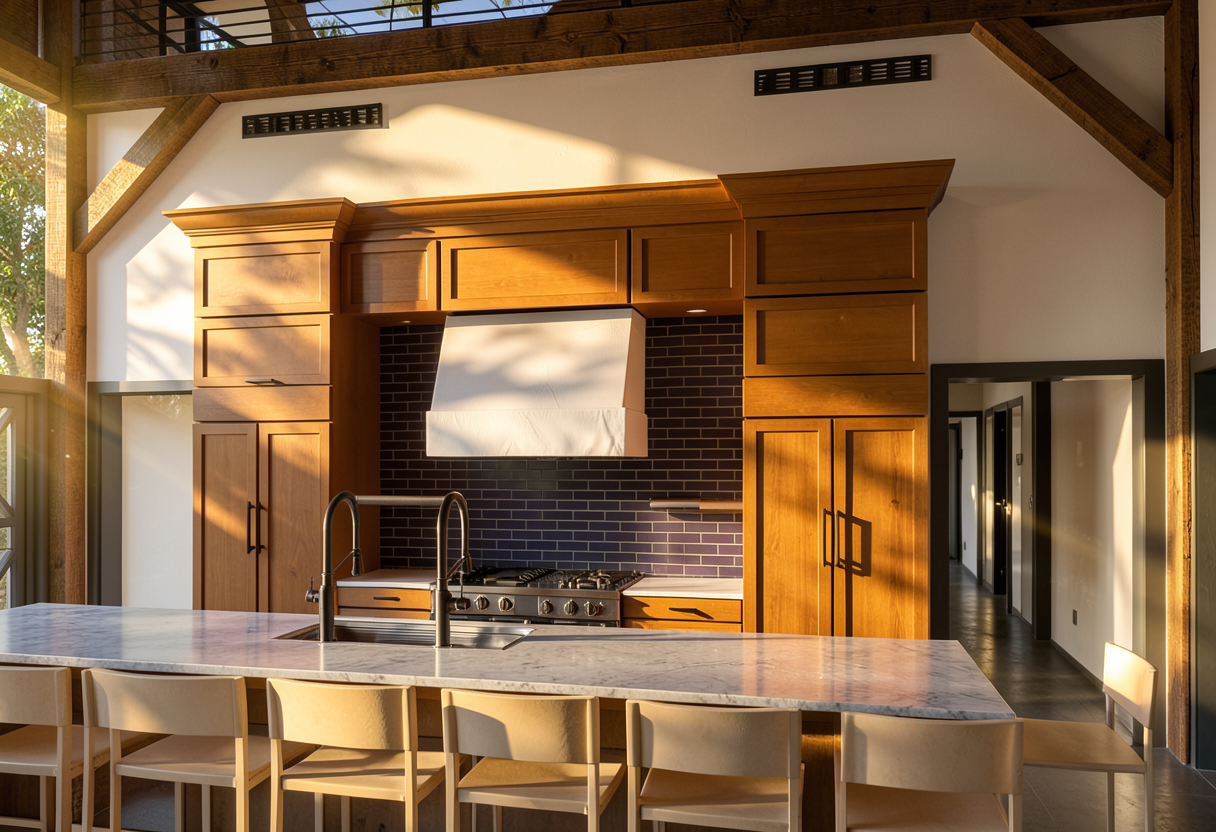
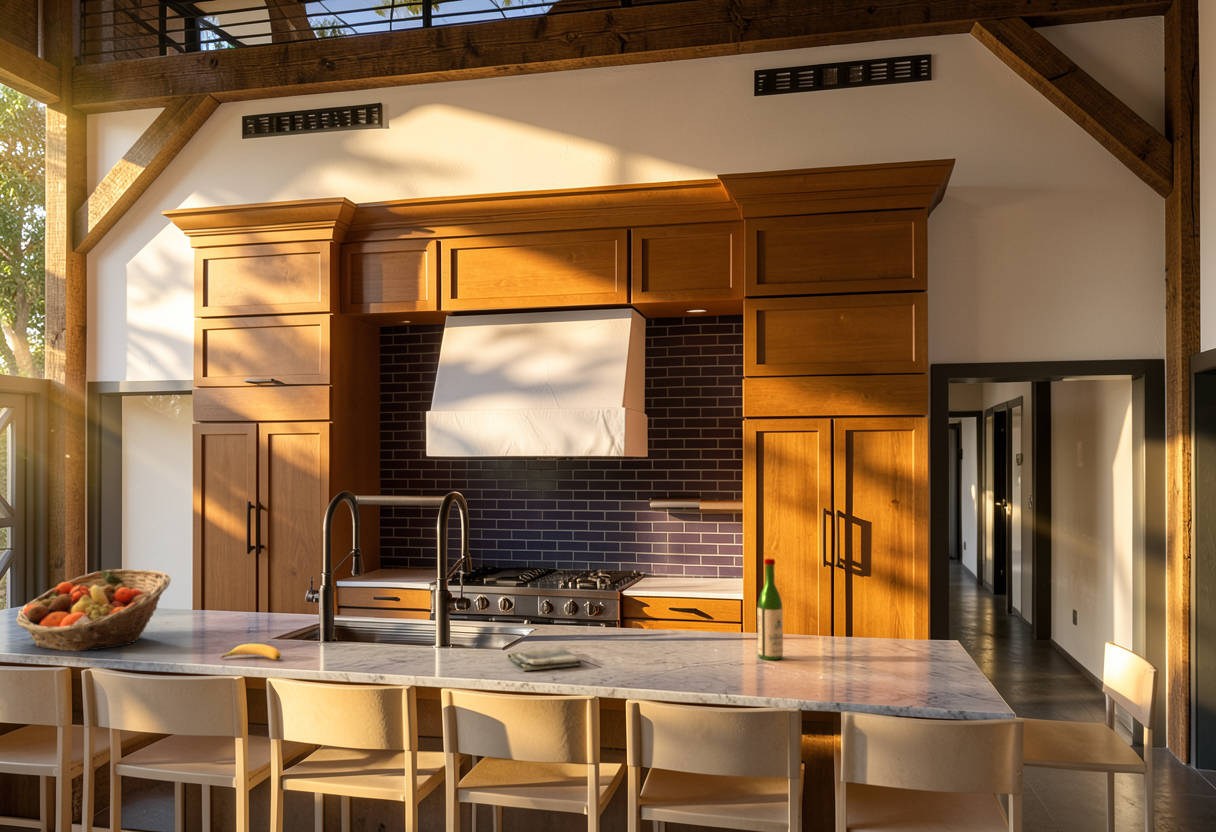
+ wine bottle (770, 608)
+ dish towel (543, 657)
+ banana (254, 652)
+ fruit basket (95, 608)
